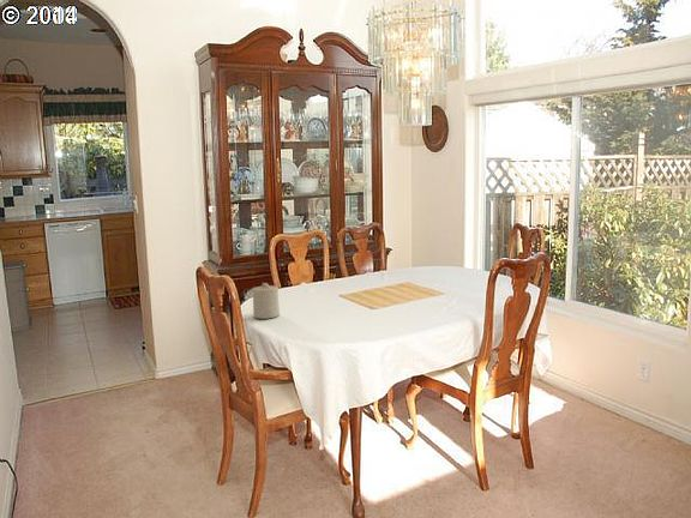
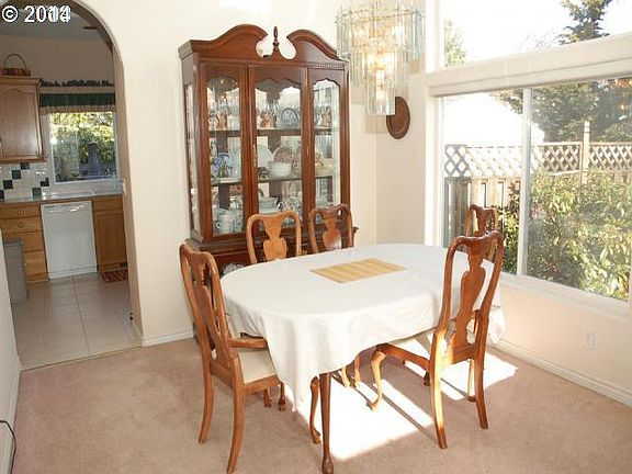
- candle (265, 299)
